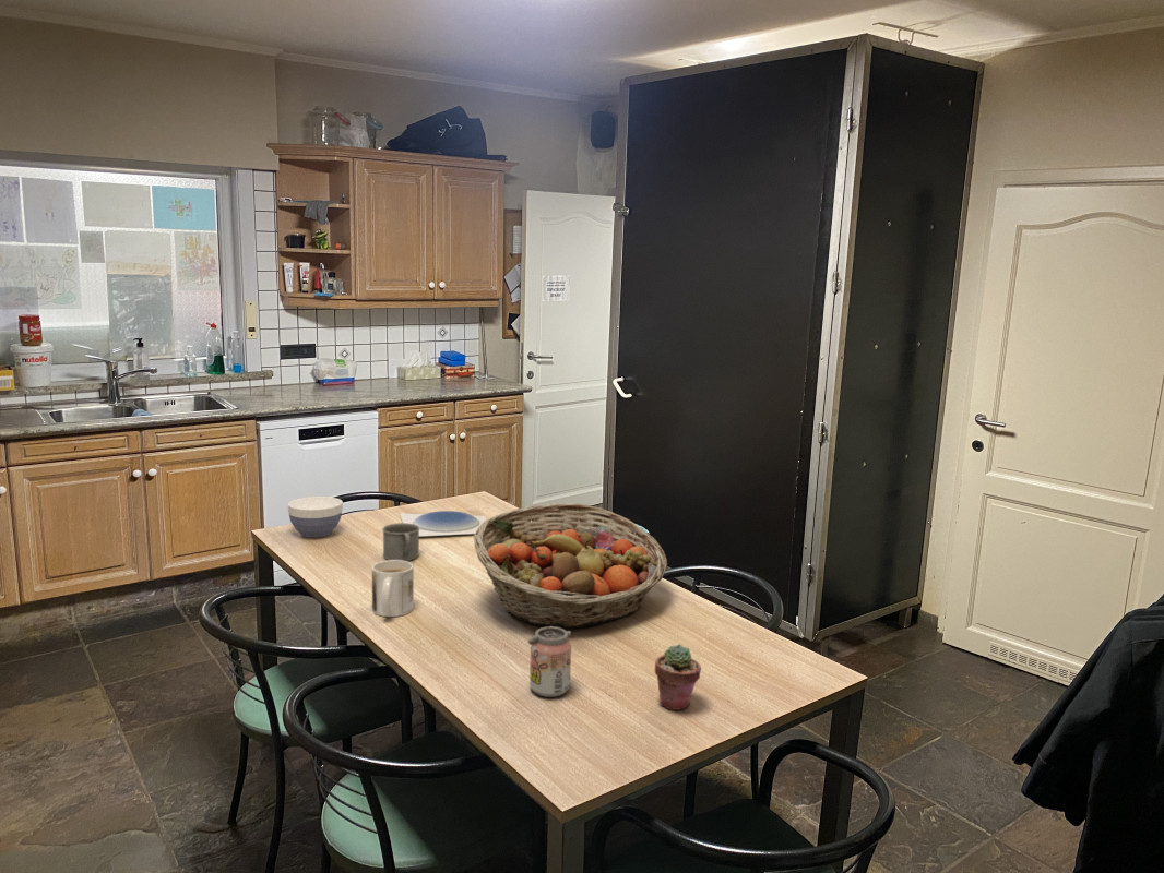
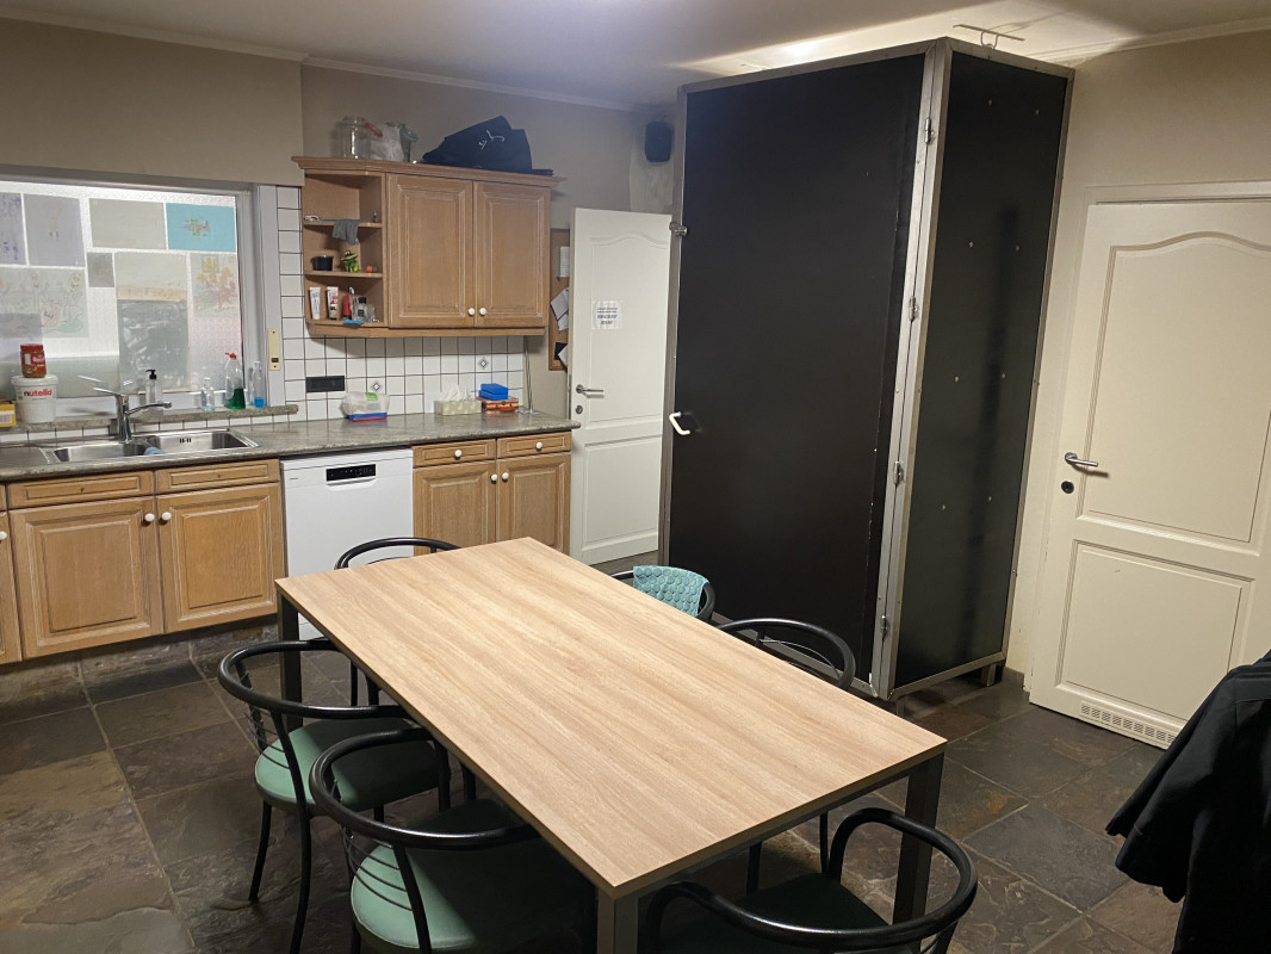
- mug (390, 589)
- beverage can (549, 659)
- plate (446, 518)
- potted succulent (677, 674)
- mug (402, 542)
- bowl (316, 517)
- fruit basket (570, 562)
